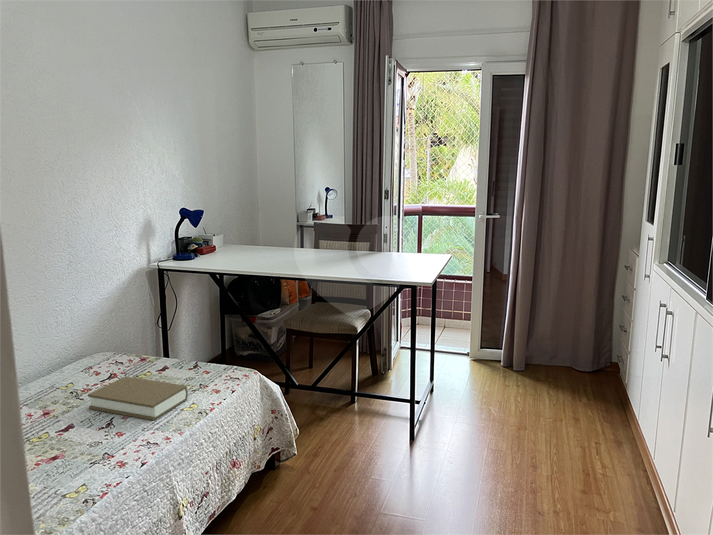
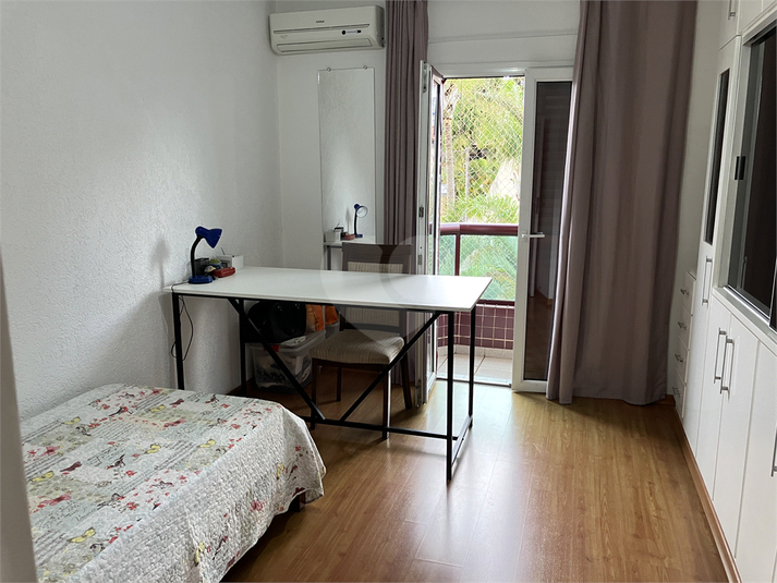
- book (139, 396)
